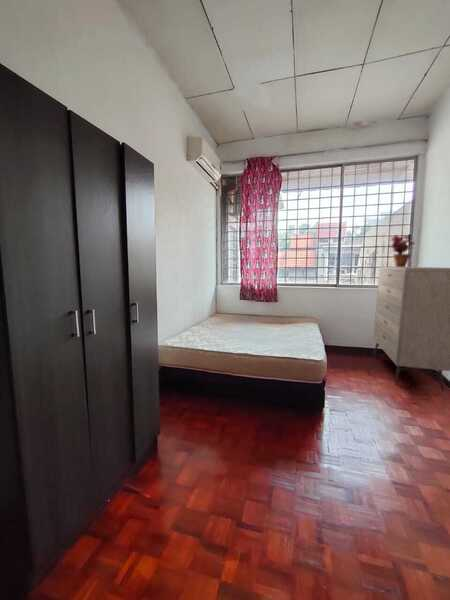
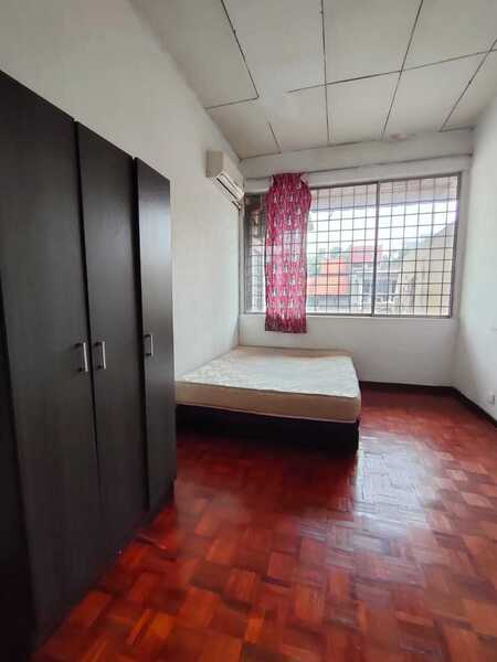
- dresser (407, 320)
- potted plant (401, 250)
